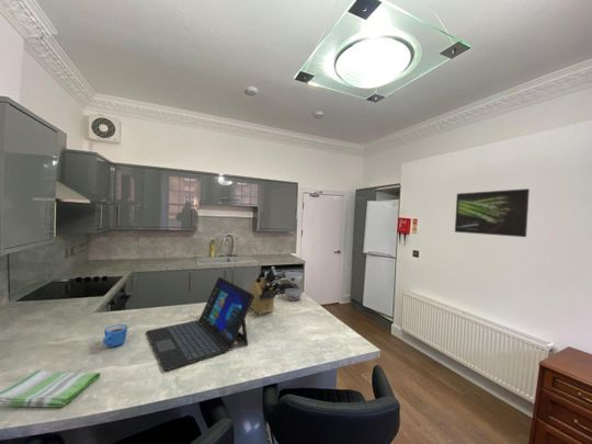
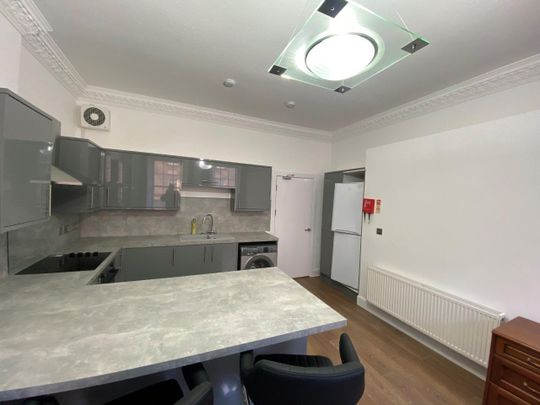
- mug (113, 338)
- knife block (261, 286)
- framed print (487, 213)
- dish towel (49, 385)
- bowl (294, 288)
- laptop (201, 315)
